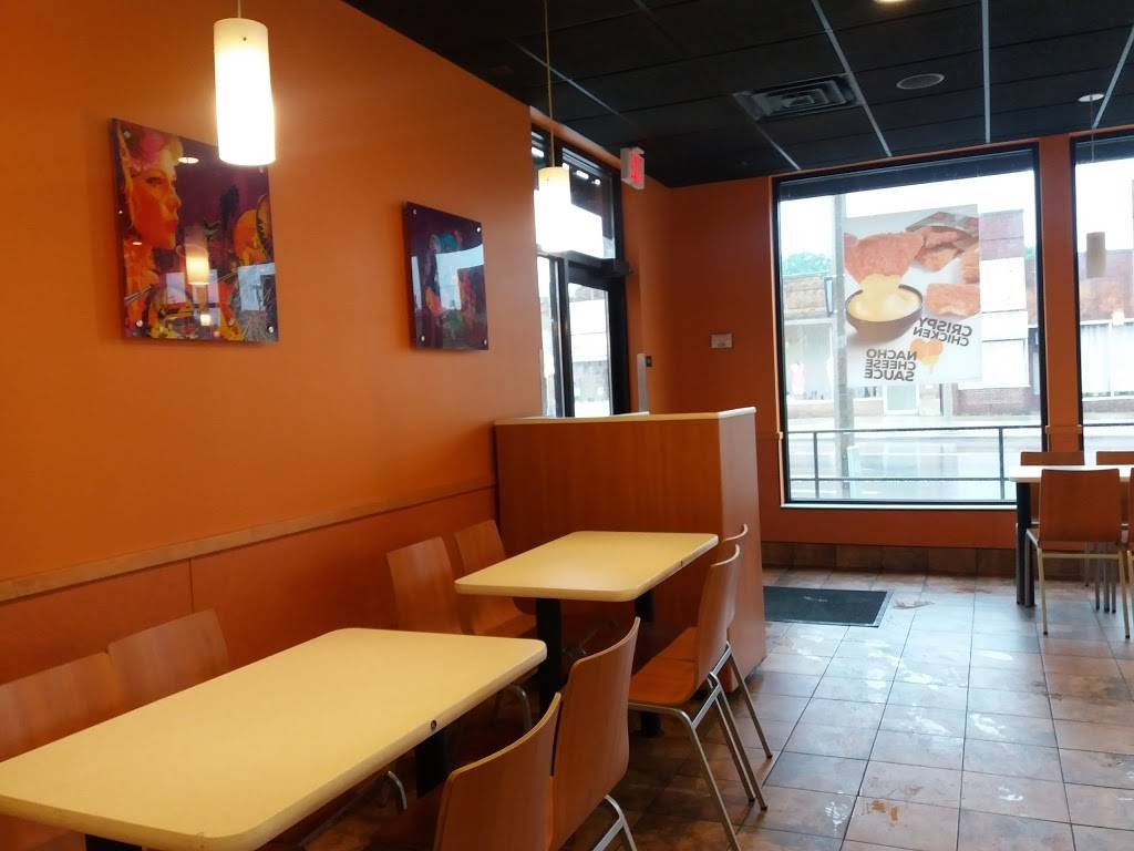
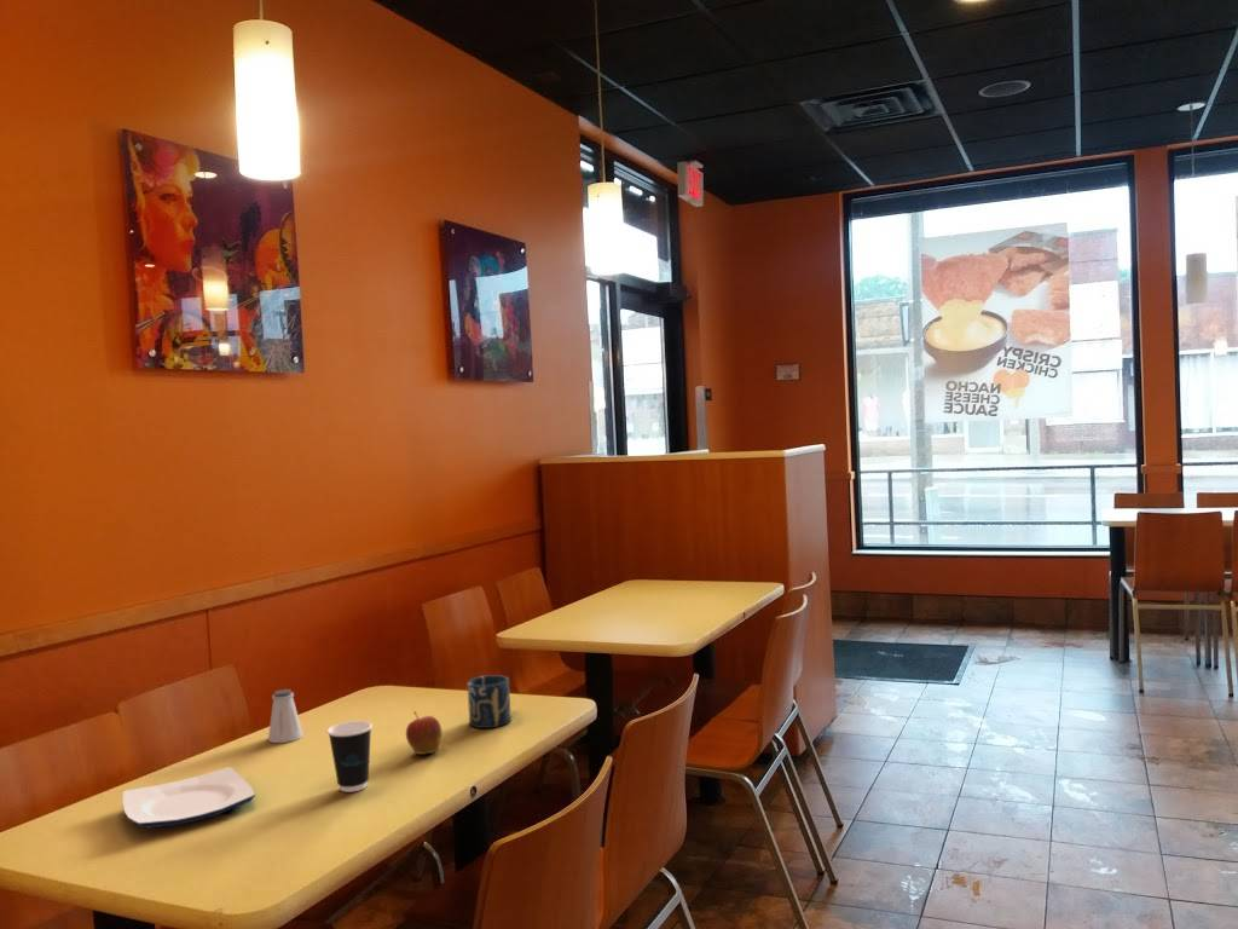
+ fruit (423, 732)
+ dixie cup (351, 757)
+ plate (189, 800)
+ saltshaker (284, 714)
+ cup (492, 699)
